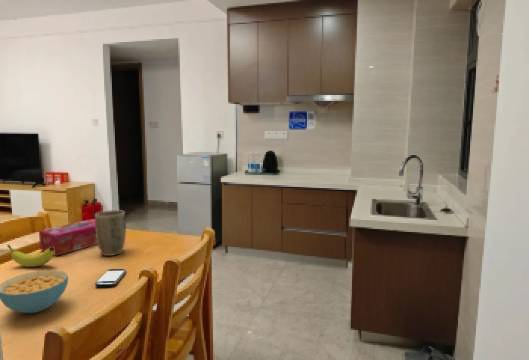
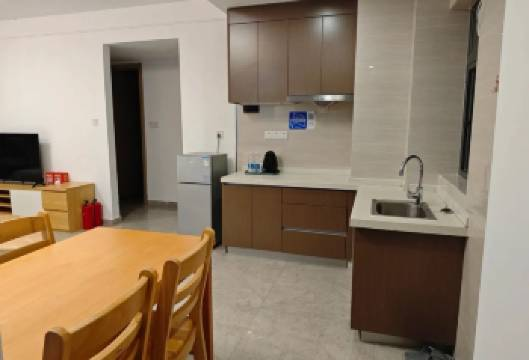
- cereal bowl (35, 295)
- tissue box (76, 235)
- plant pot (111, 233)
- fruit (32, 255)
- smartphone (111, 277)
